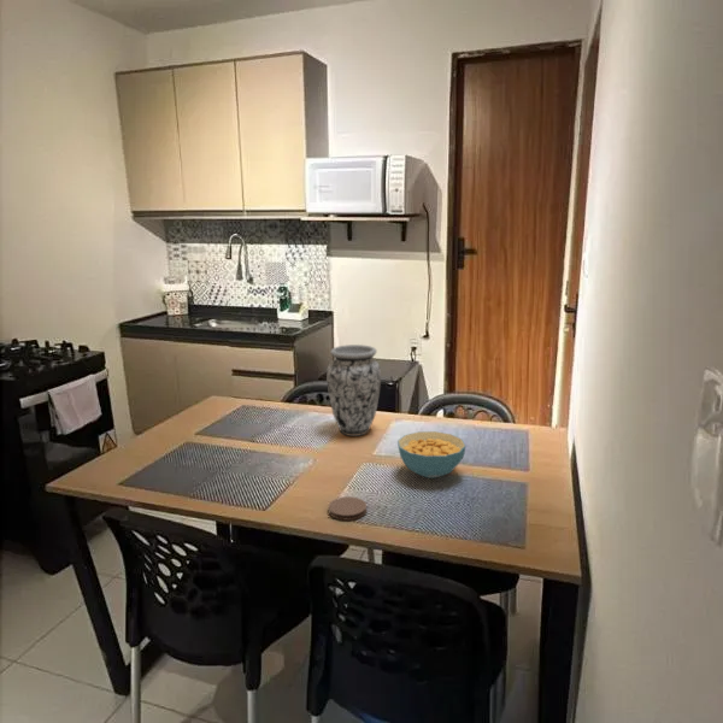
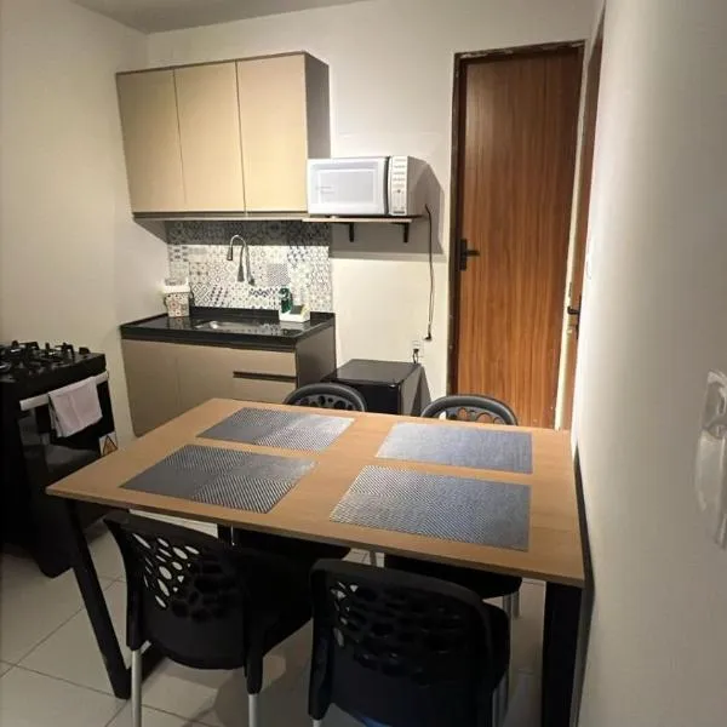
- cereal bowl (430, 458)
- vase (353, 390)
- coaster (347, 507)
